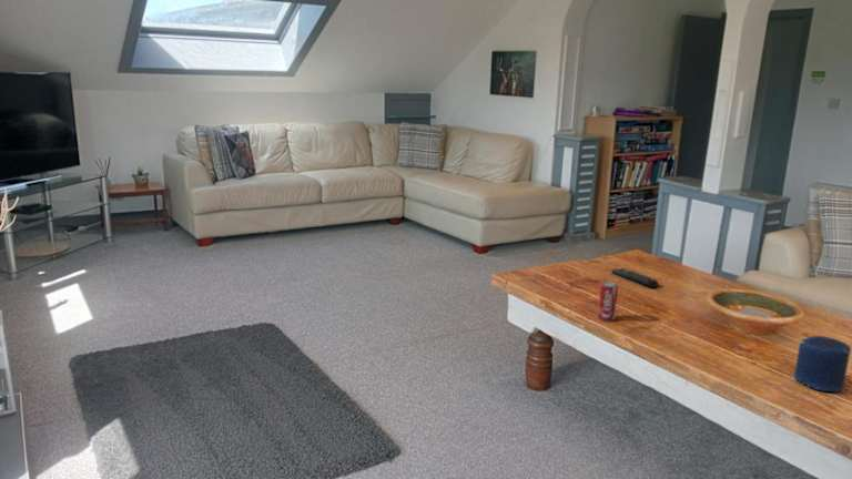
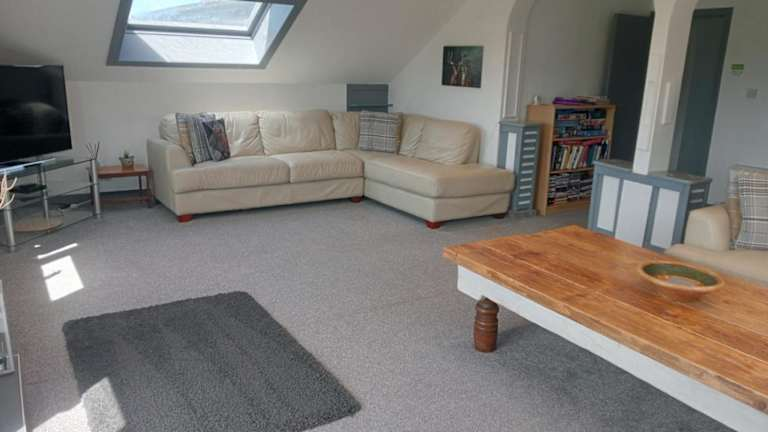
- remote control (633, 276)
- candle (821, 363)
- beverage can (608, 300)
